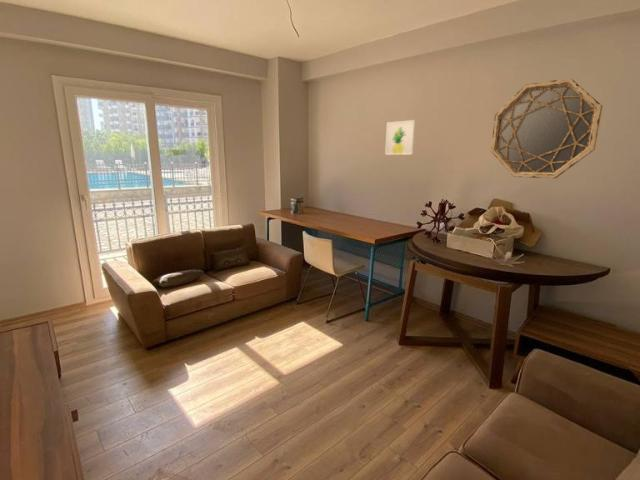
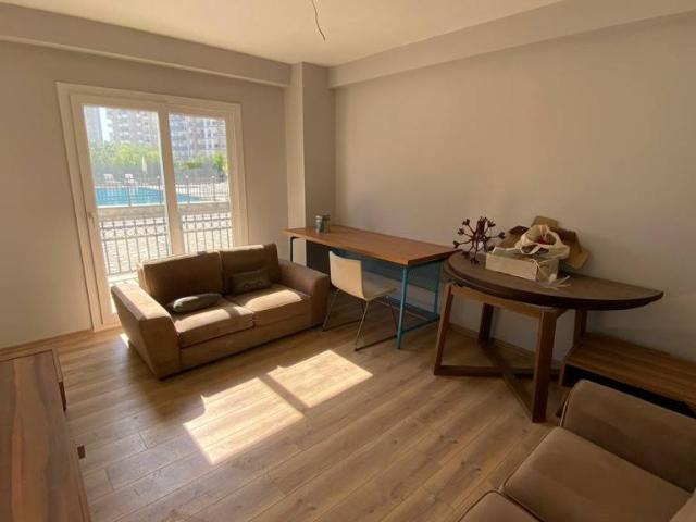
- wall art (399, 138)
- home mirror (540, 131)
